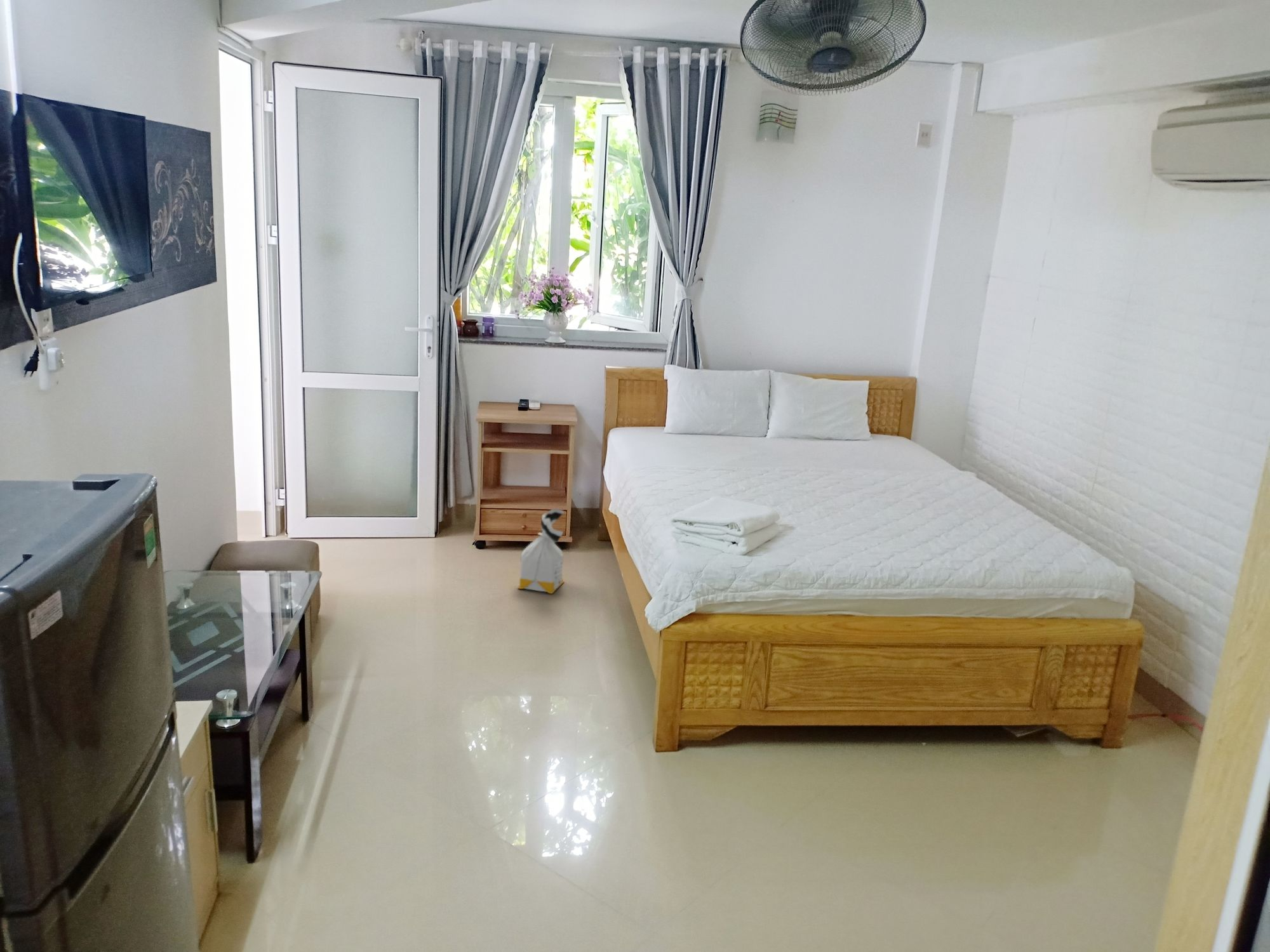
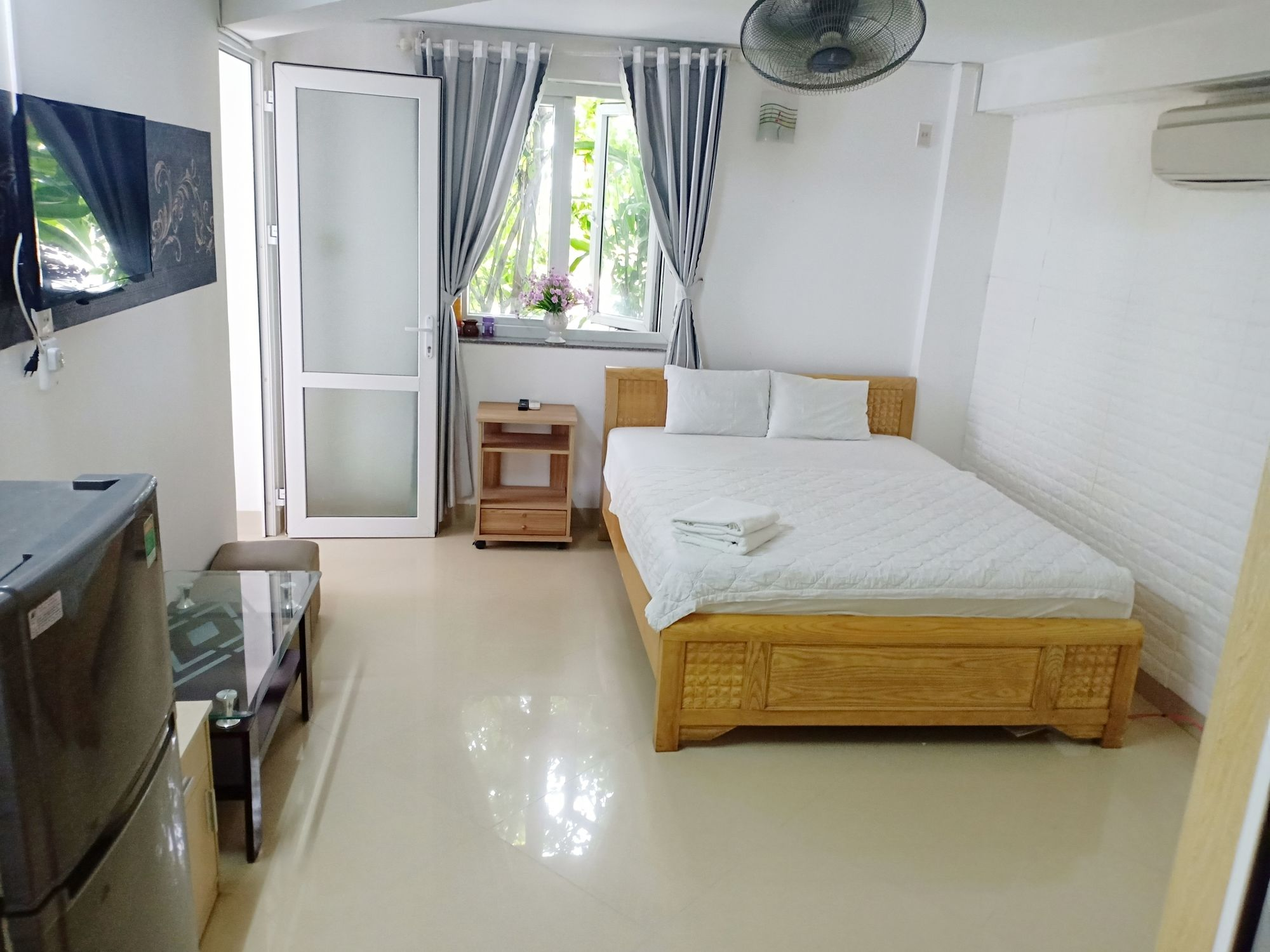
- bag (545, 548)
